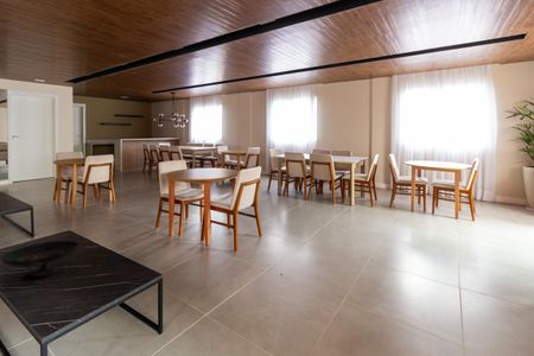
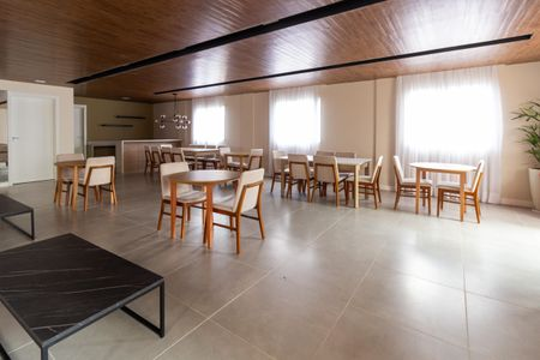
- decorative bowl (43, 260)
